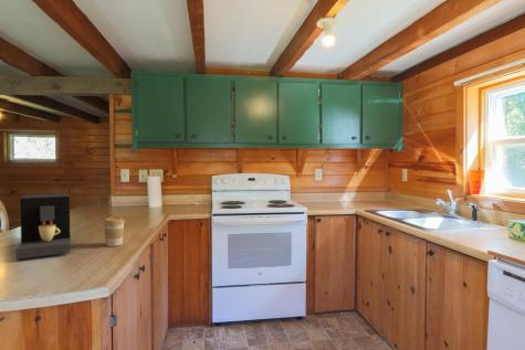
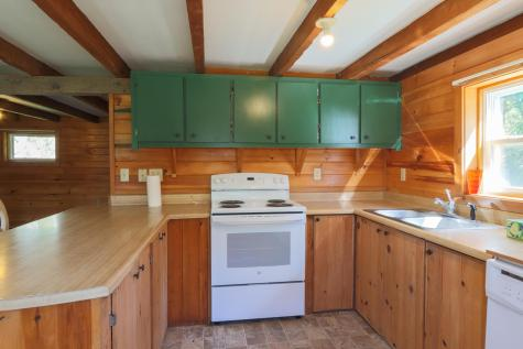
- coffee maker (46, 222)
- coffee cup (114, 231)
